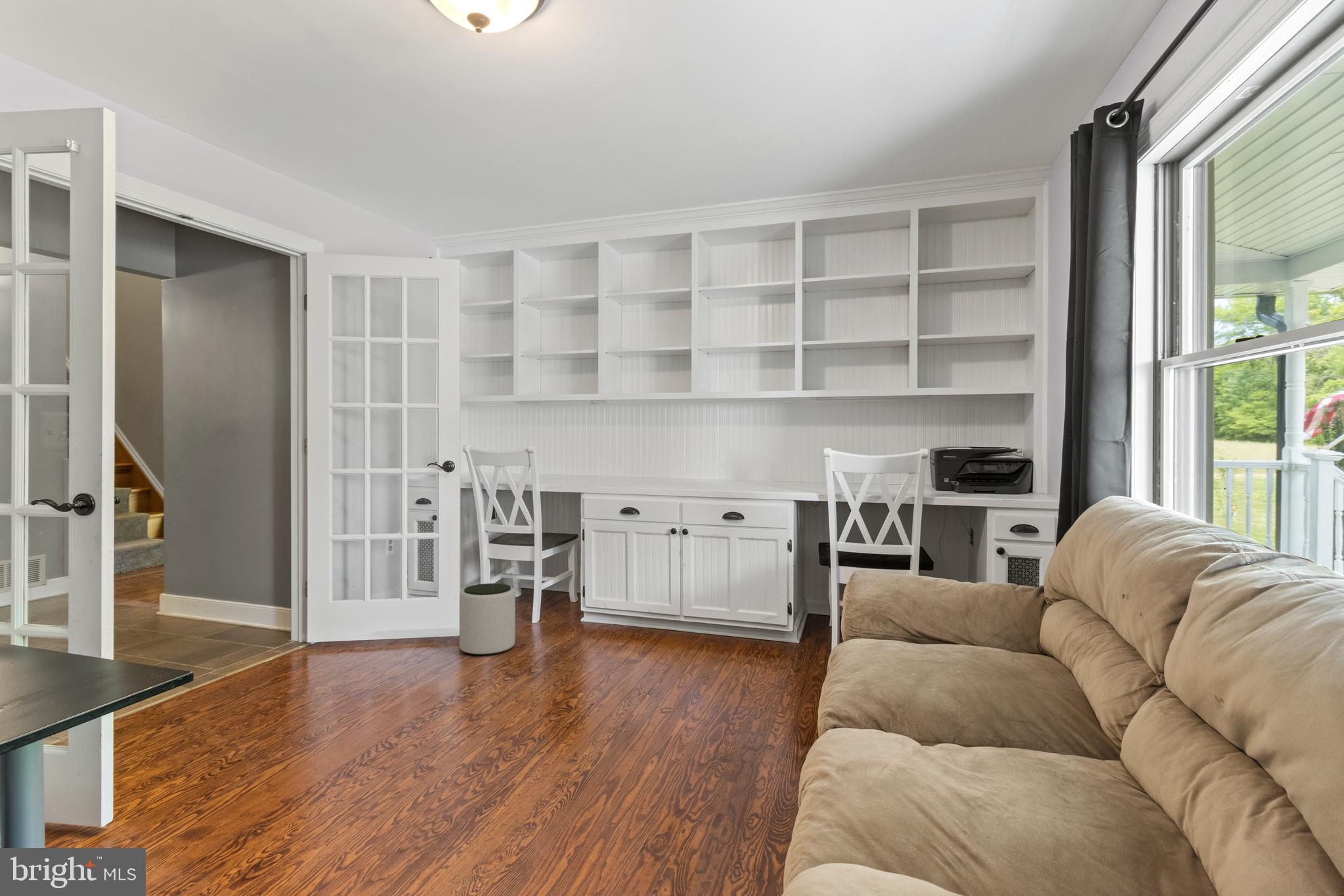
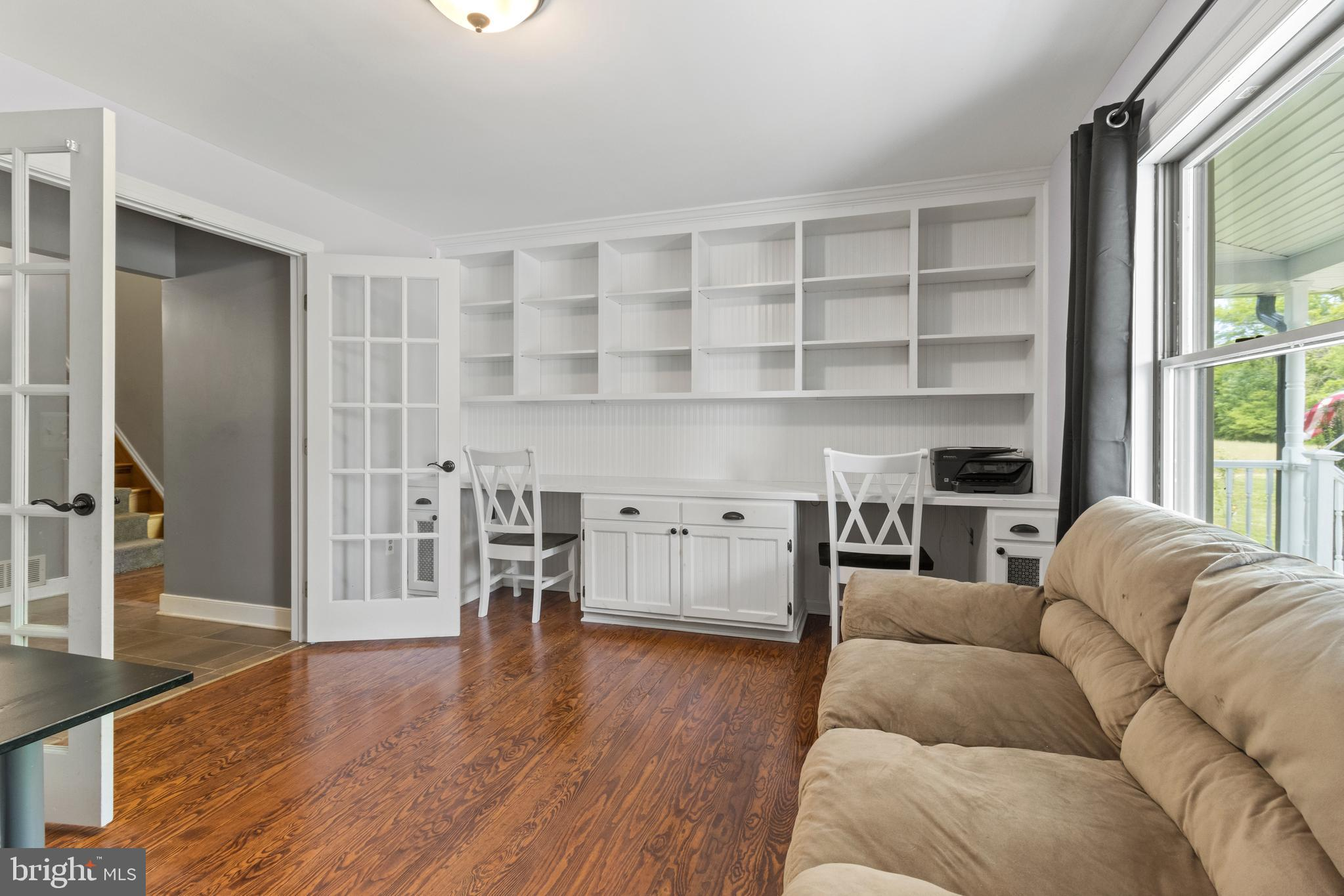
- plant pot (487, 618)
